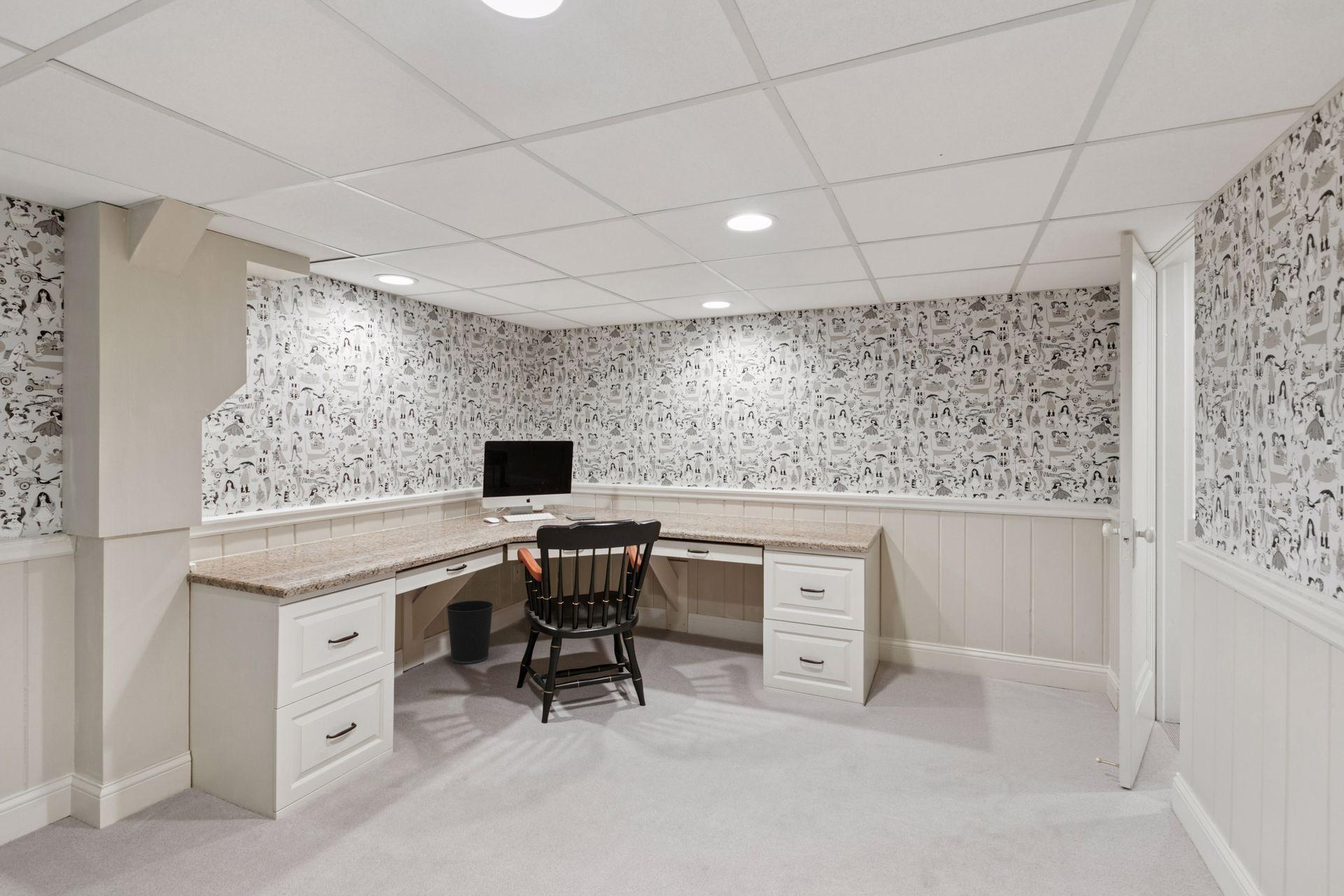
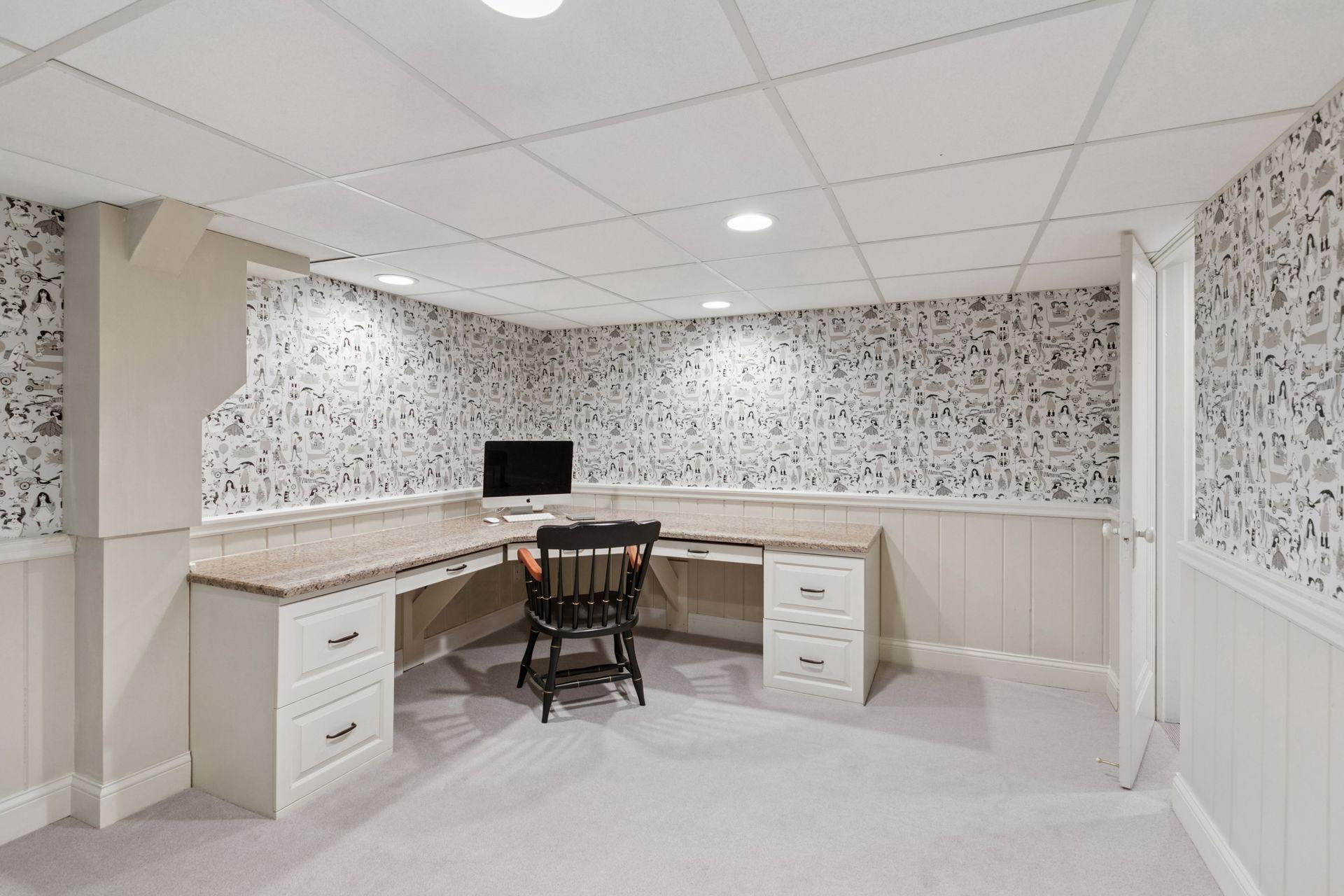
- wastebasket (470, 631)
